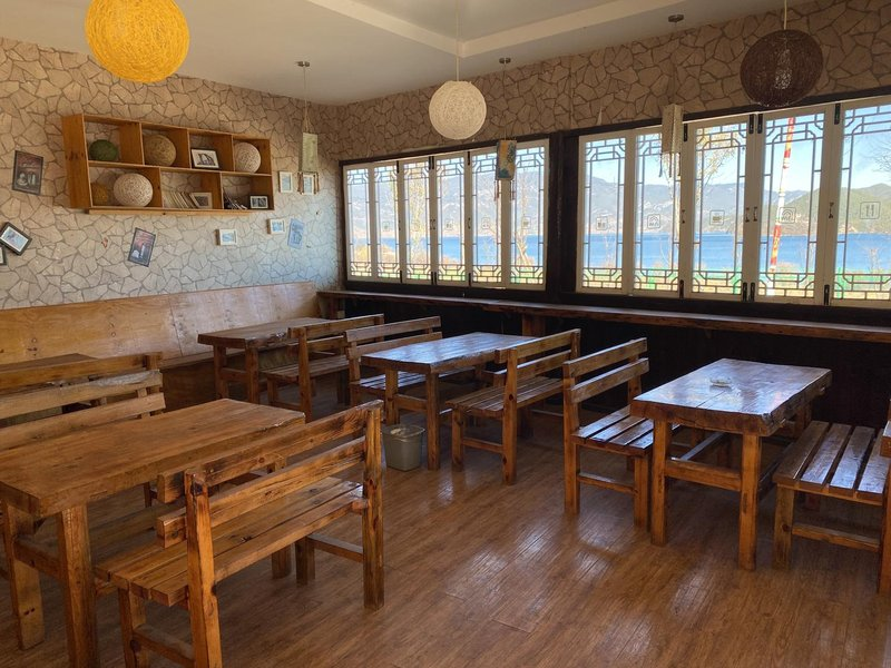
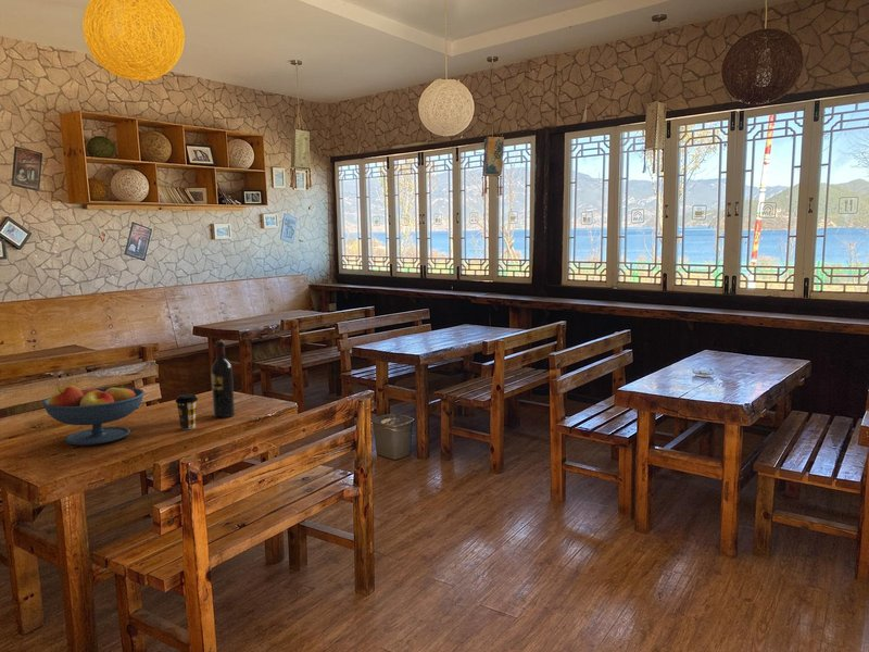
+ coffee cup (187, 412)
+ fruit bowl (96, 409)
+ wine bottle (222, 378)
